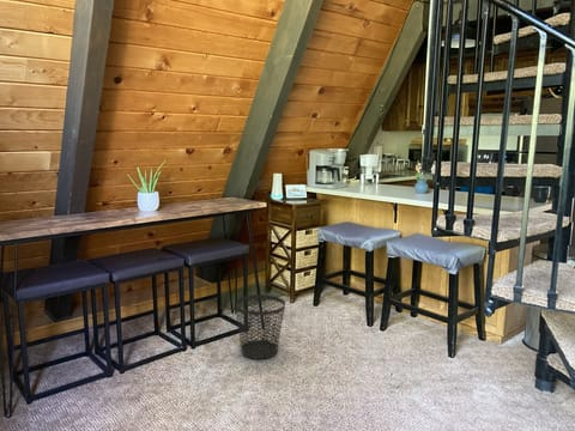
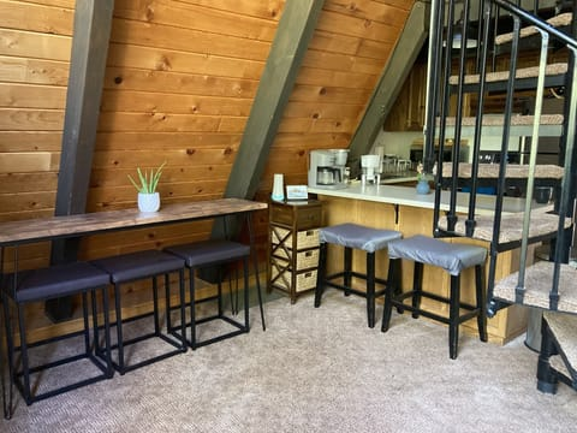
- wastebasket (259, 328)
